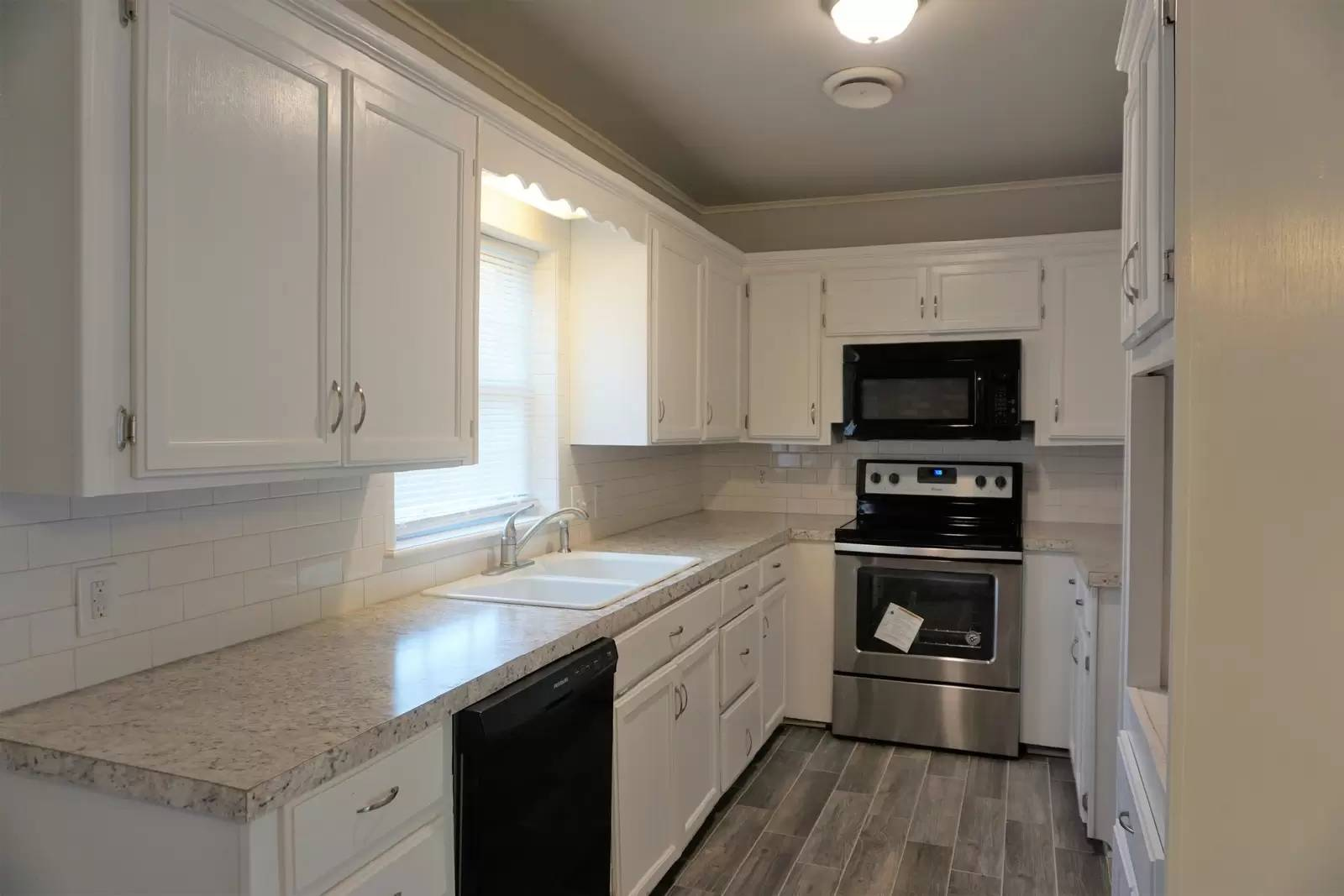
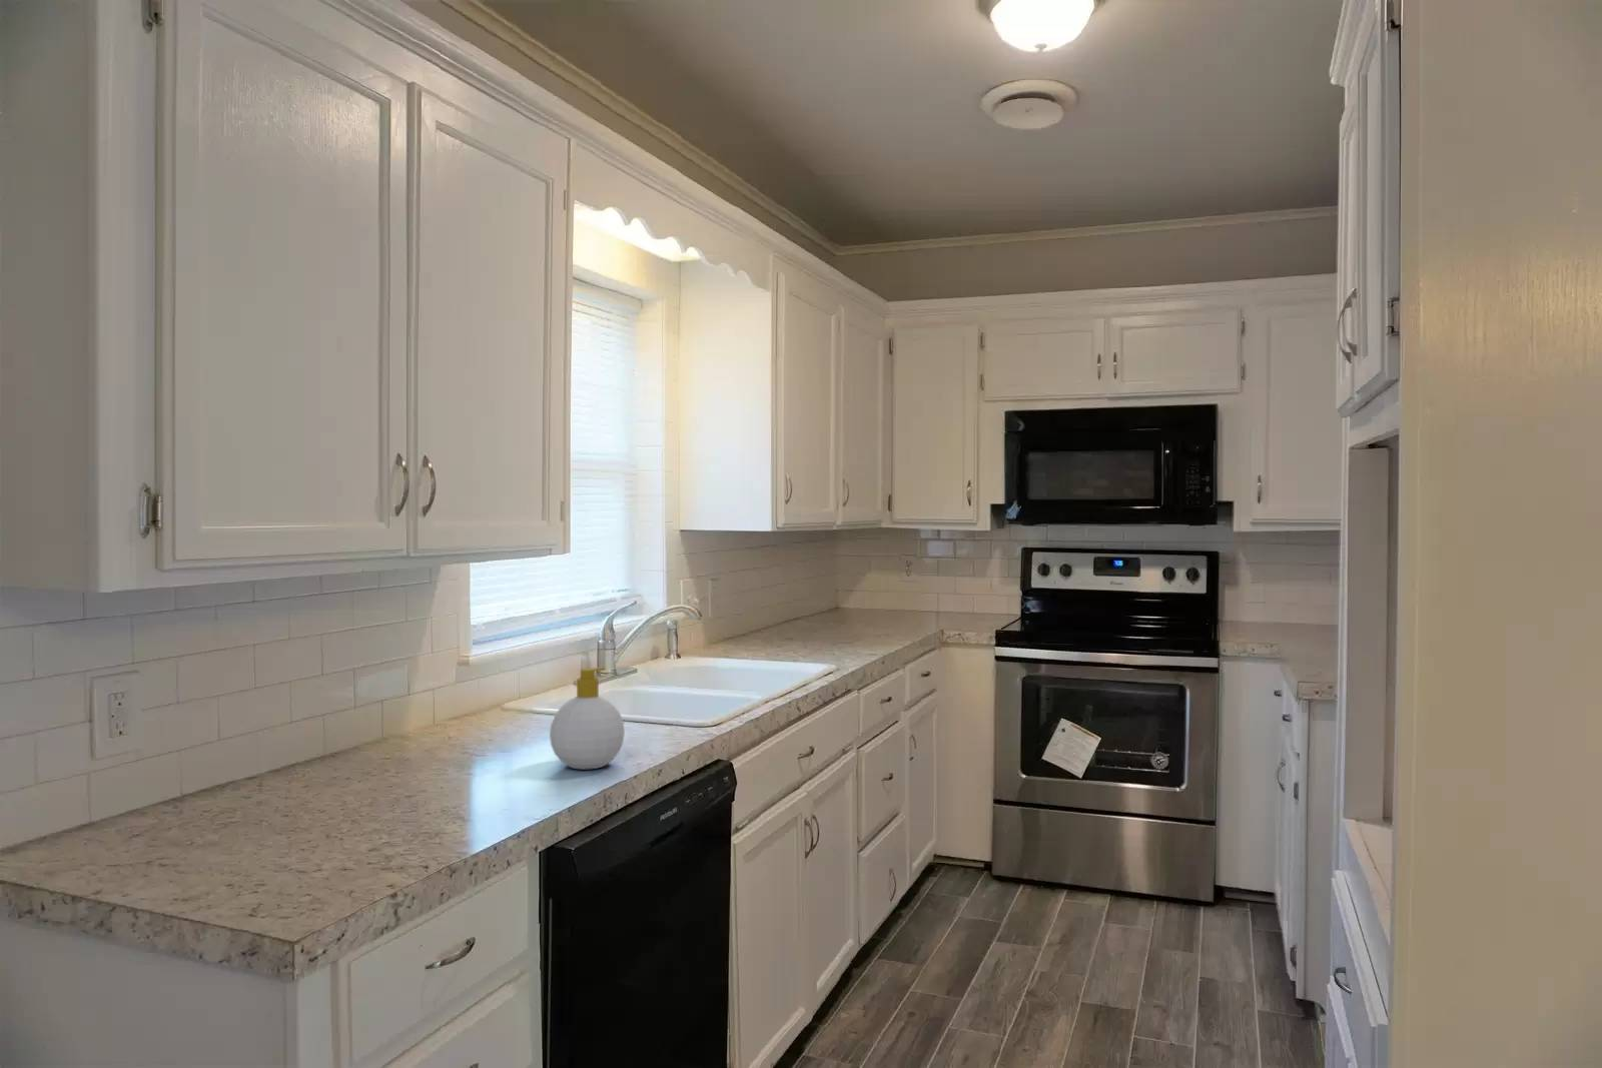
+ soap bottle (586, 716)
